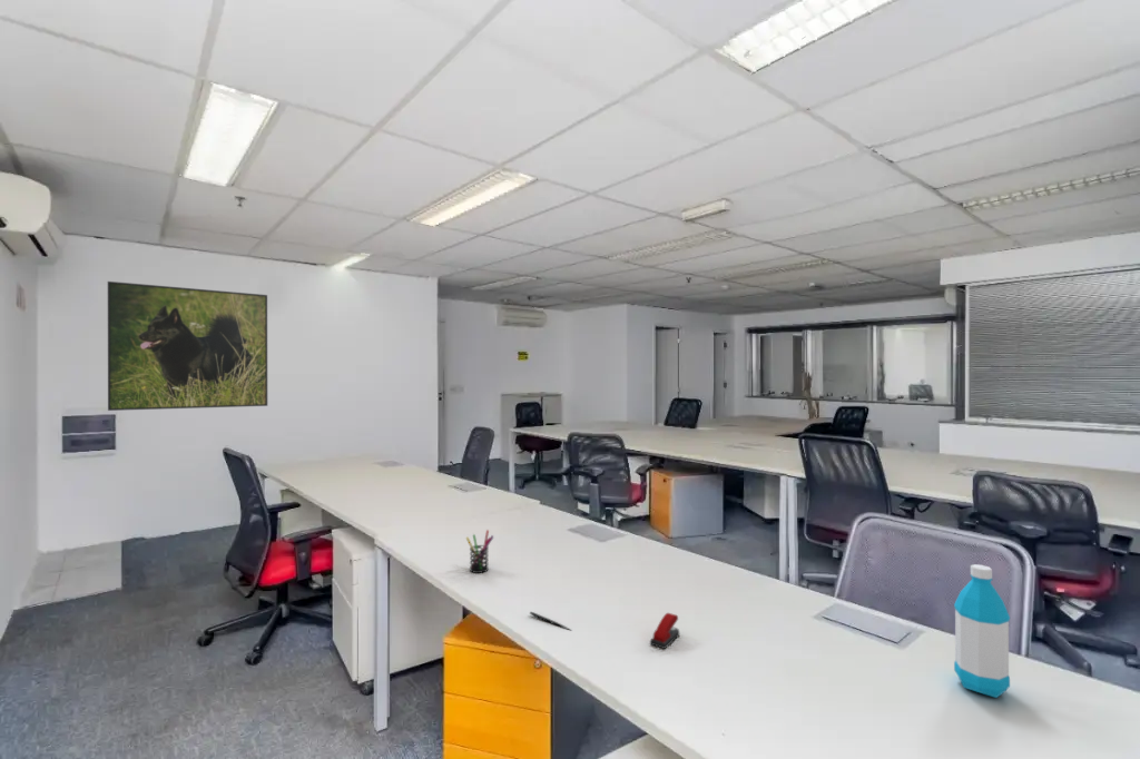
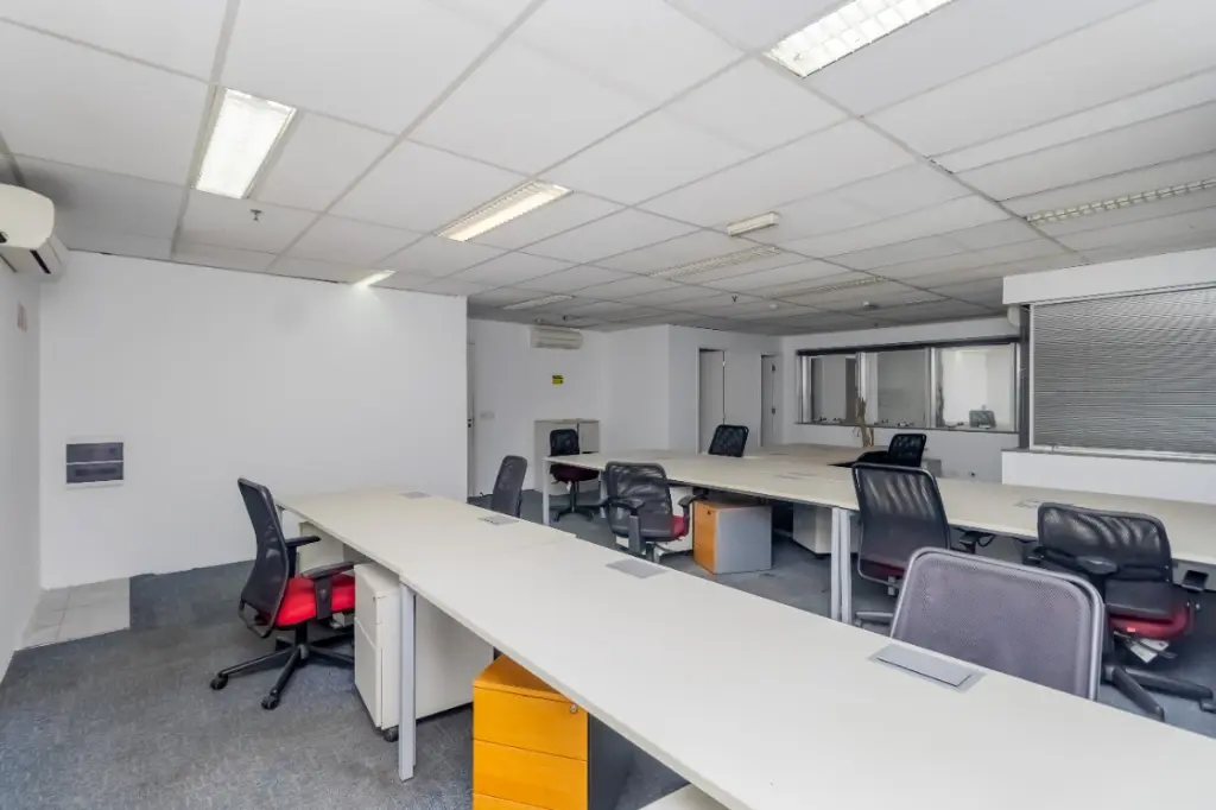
- pen (550, 621)
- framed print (193, 348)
- stapler (666, 628)
- pen holder (478, 550)
- water bottle (981, 627)
